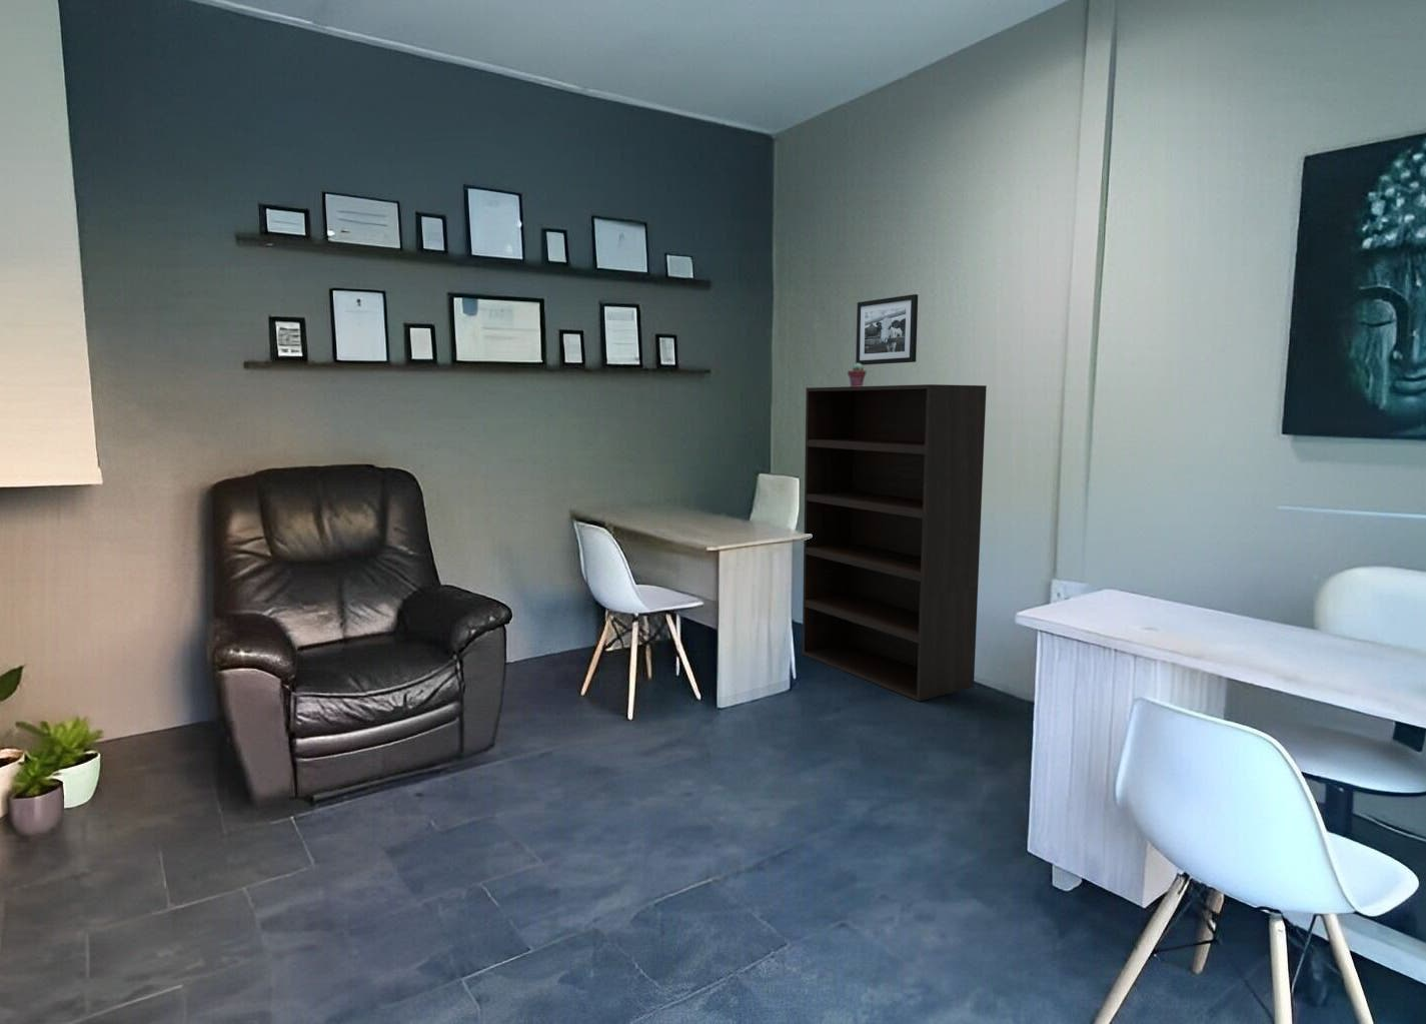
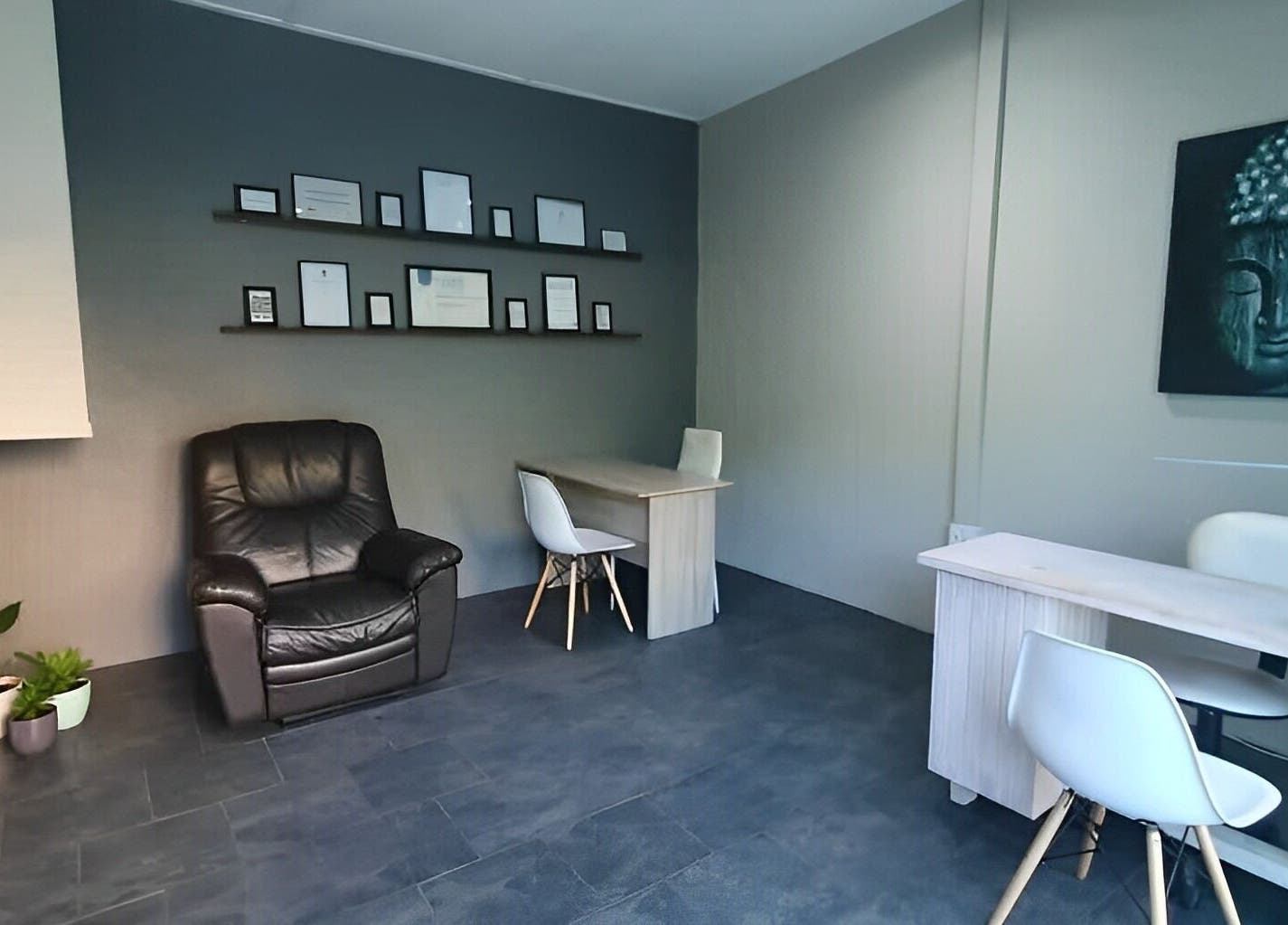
- potted succulent (857, 374)
- bookshelf (886, 530)
- picture frame (886, 331)
